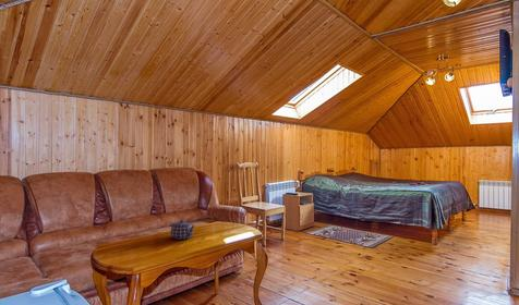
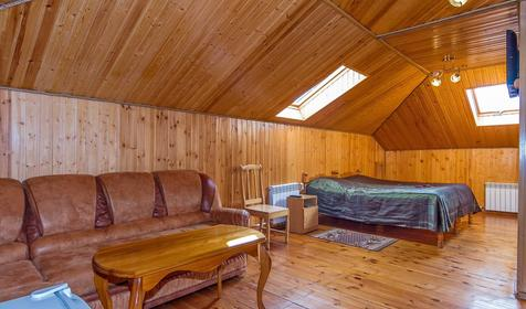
- teapot (182, 229)
